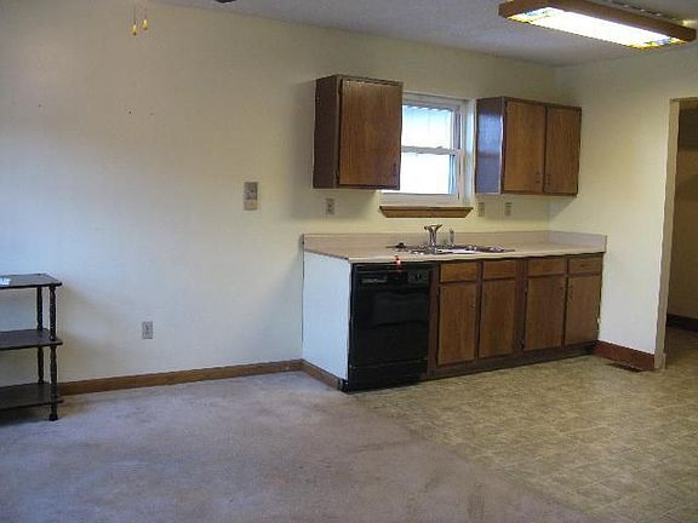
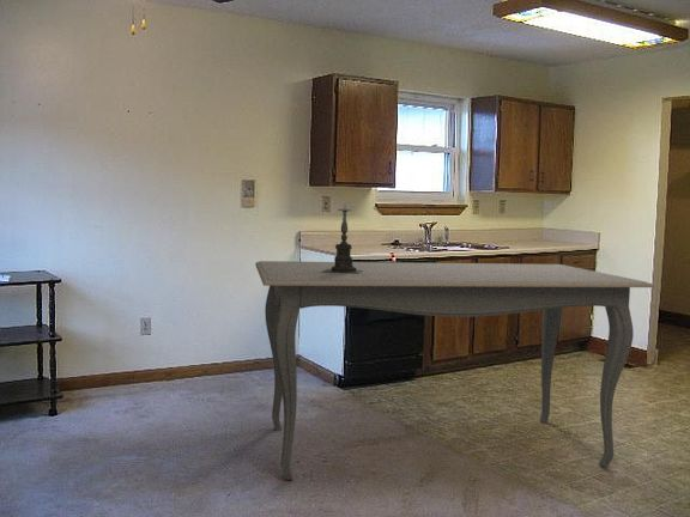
+ dining table (435, 315)
+ candle holder (344, 235)
